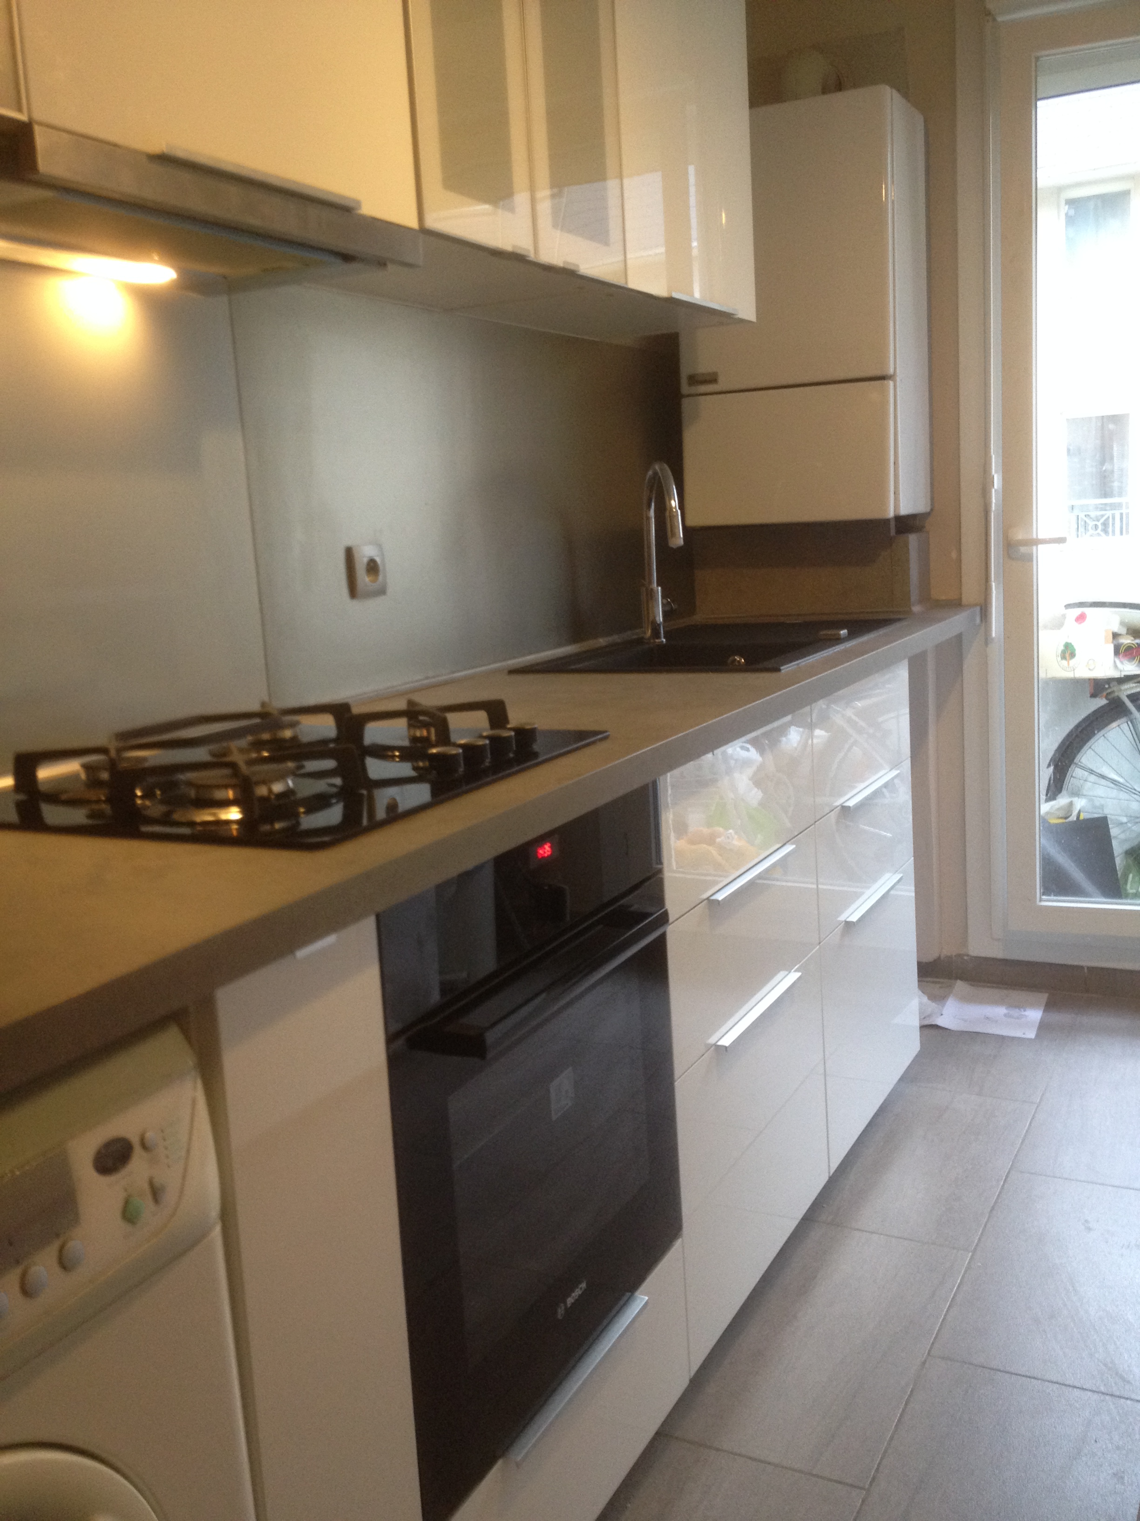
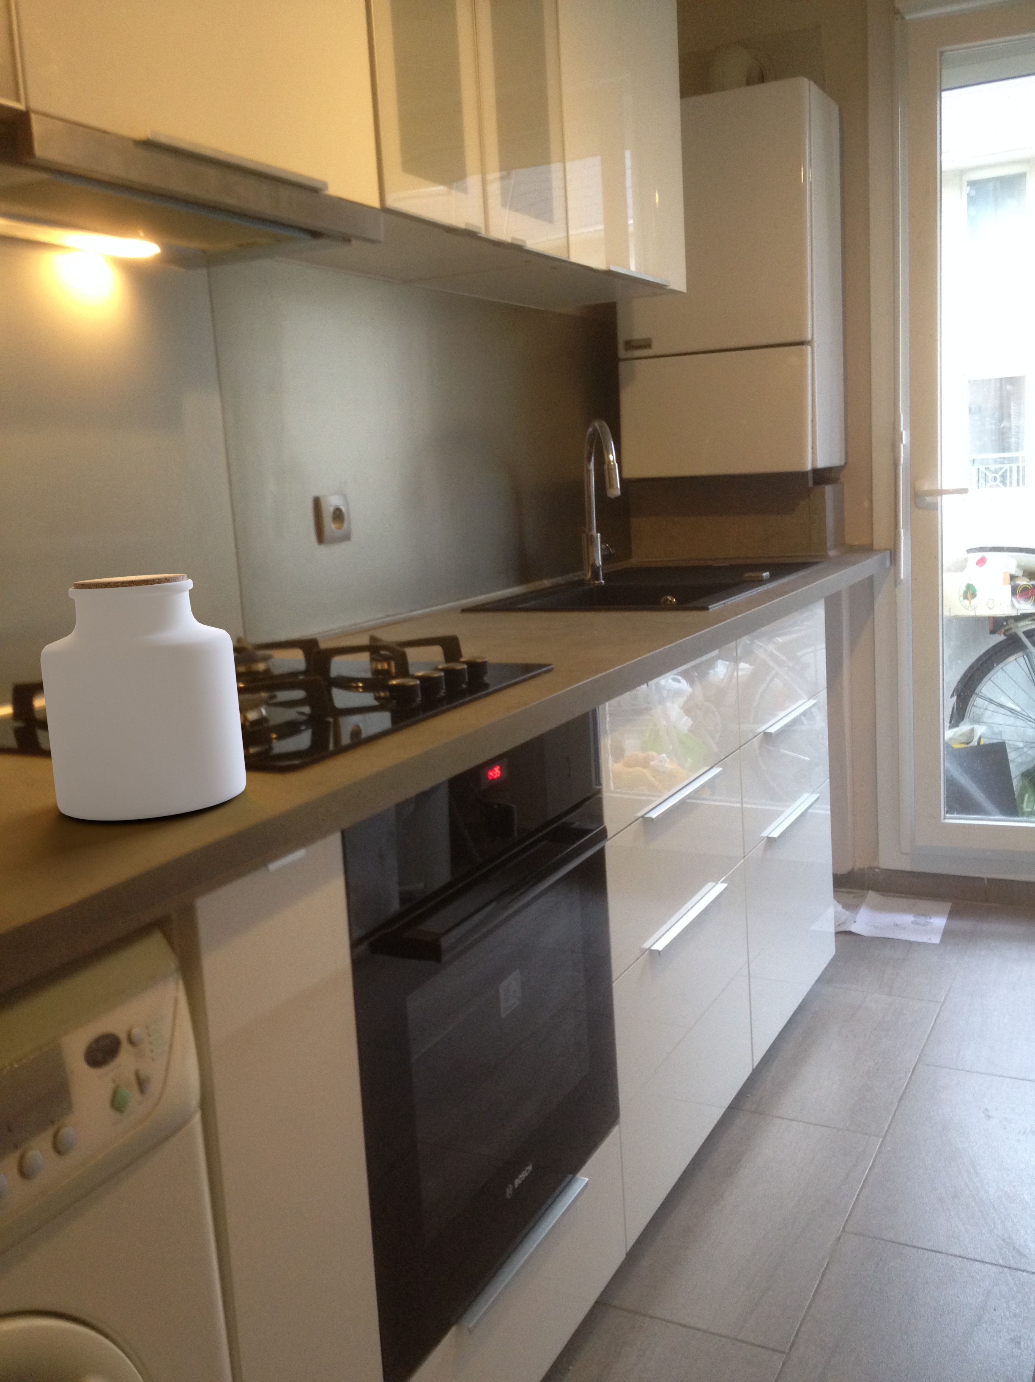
+ jar (149, 690)
